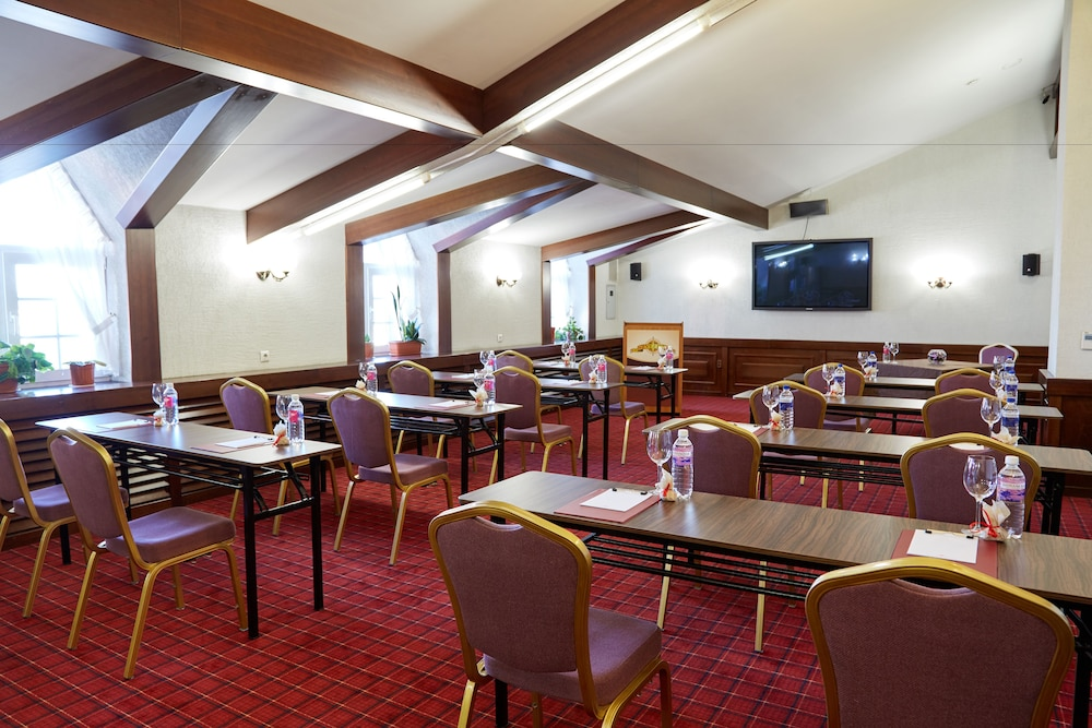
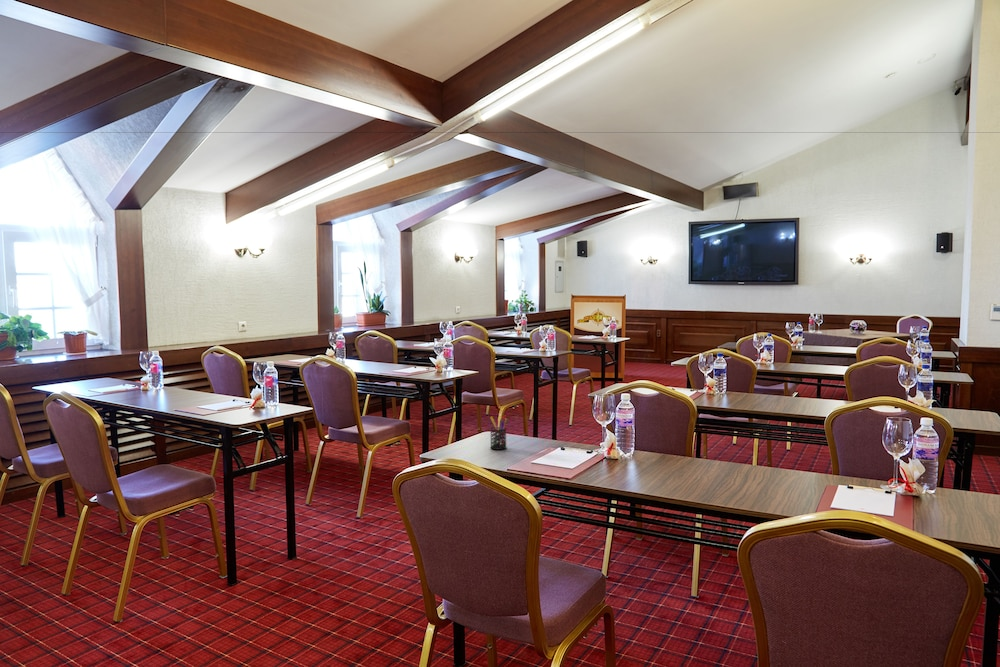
+ pen holder (500, 431)
